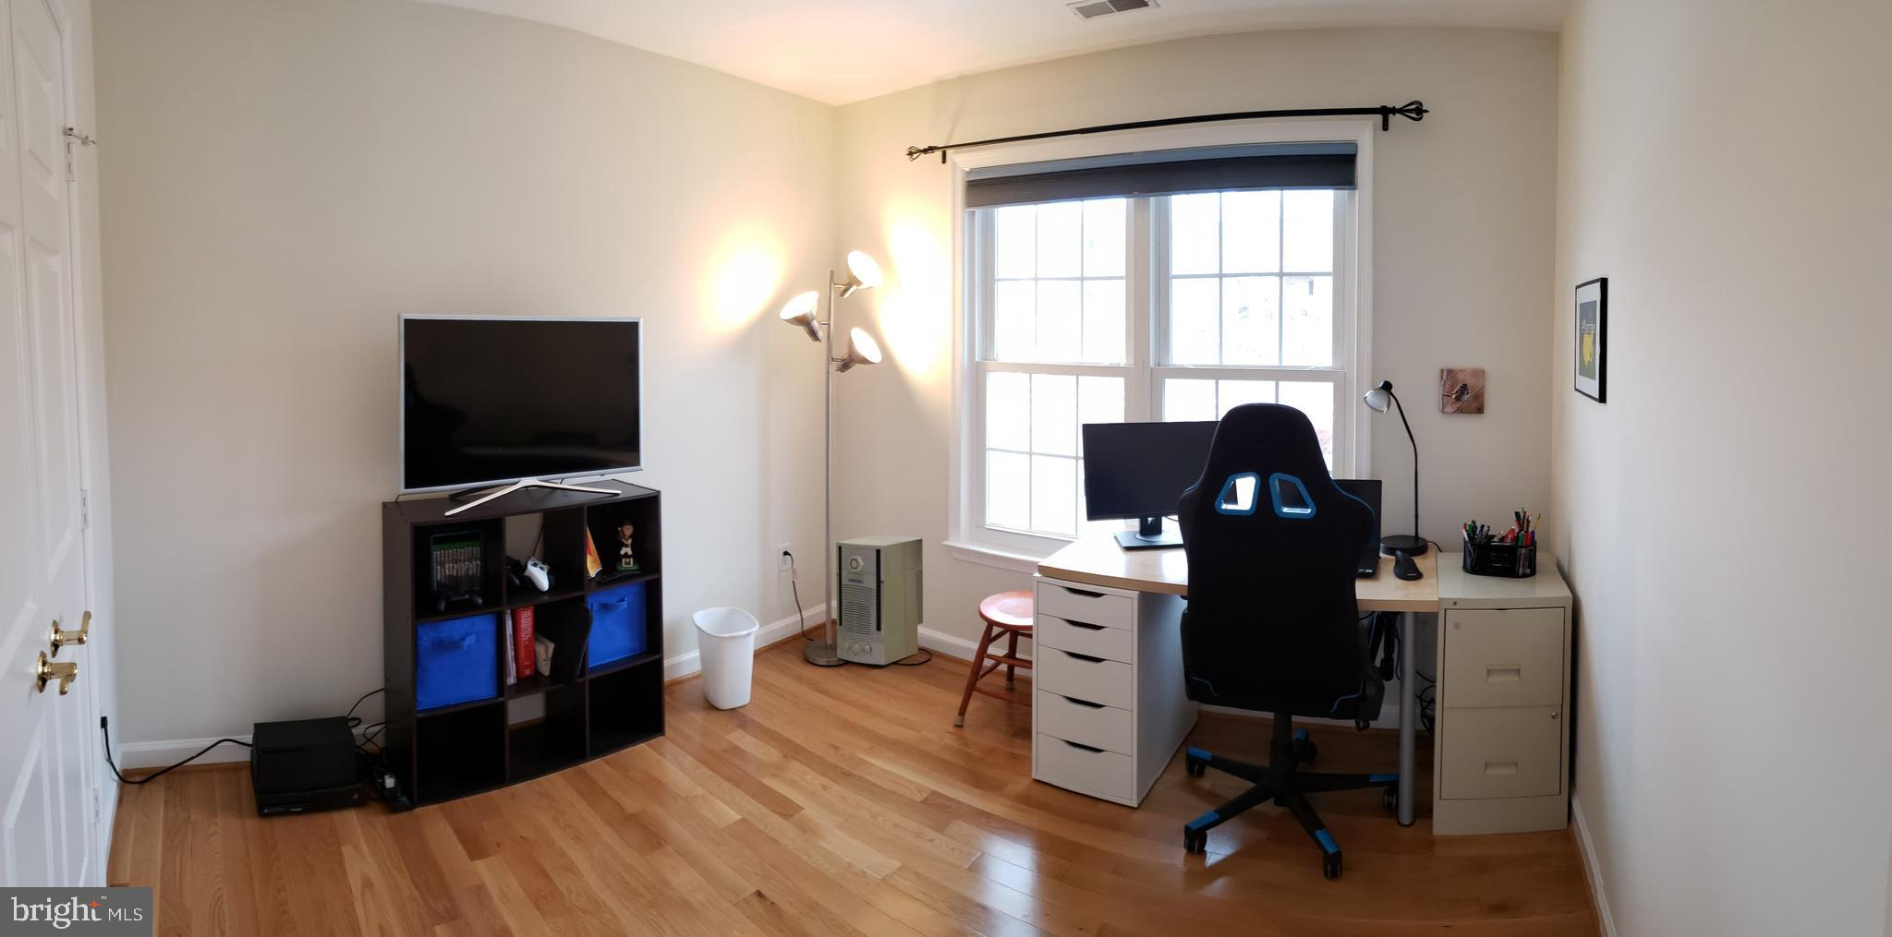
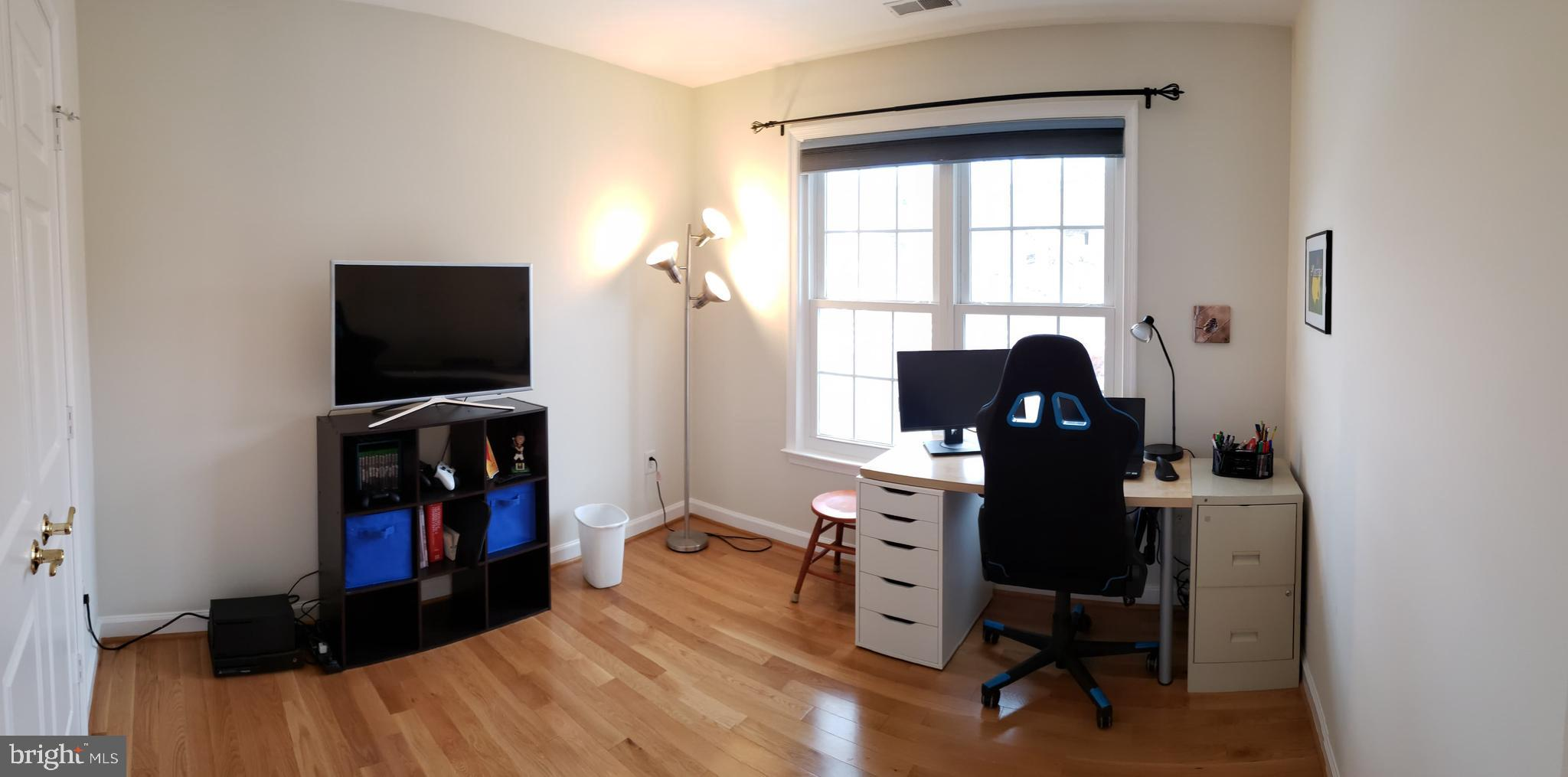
- air purifier (880, 597)
